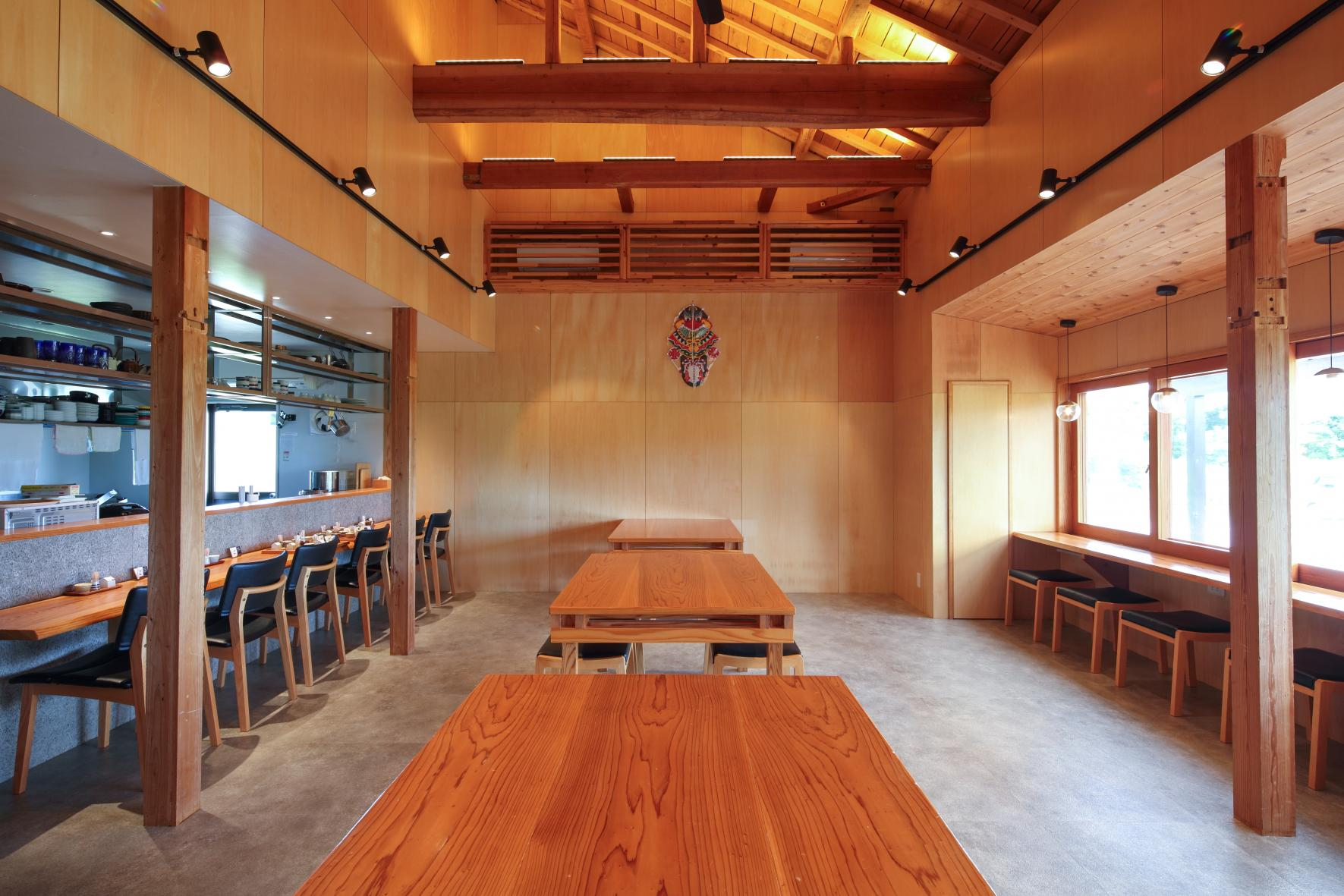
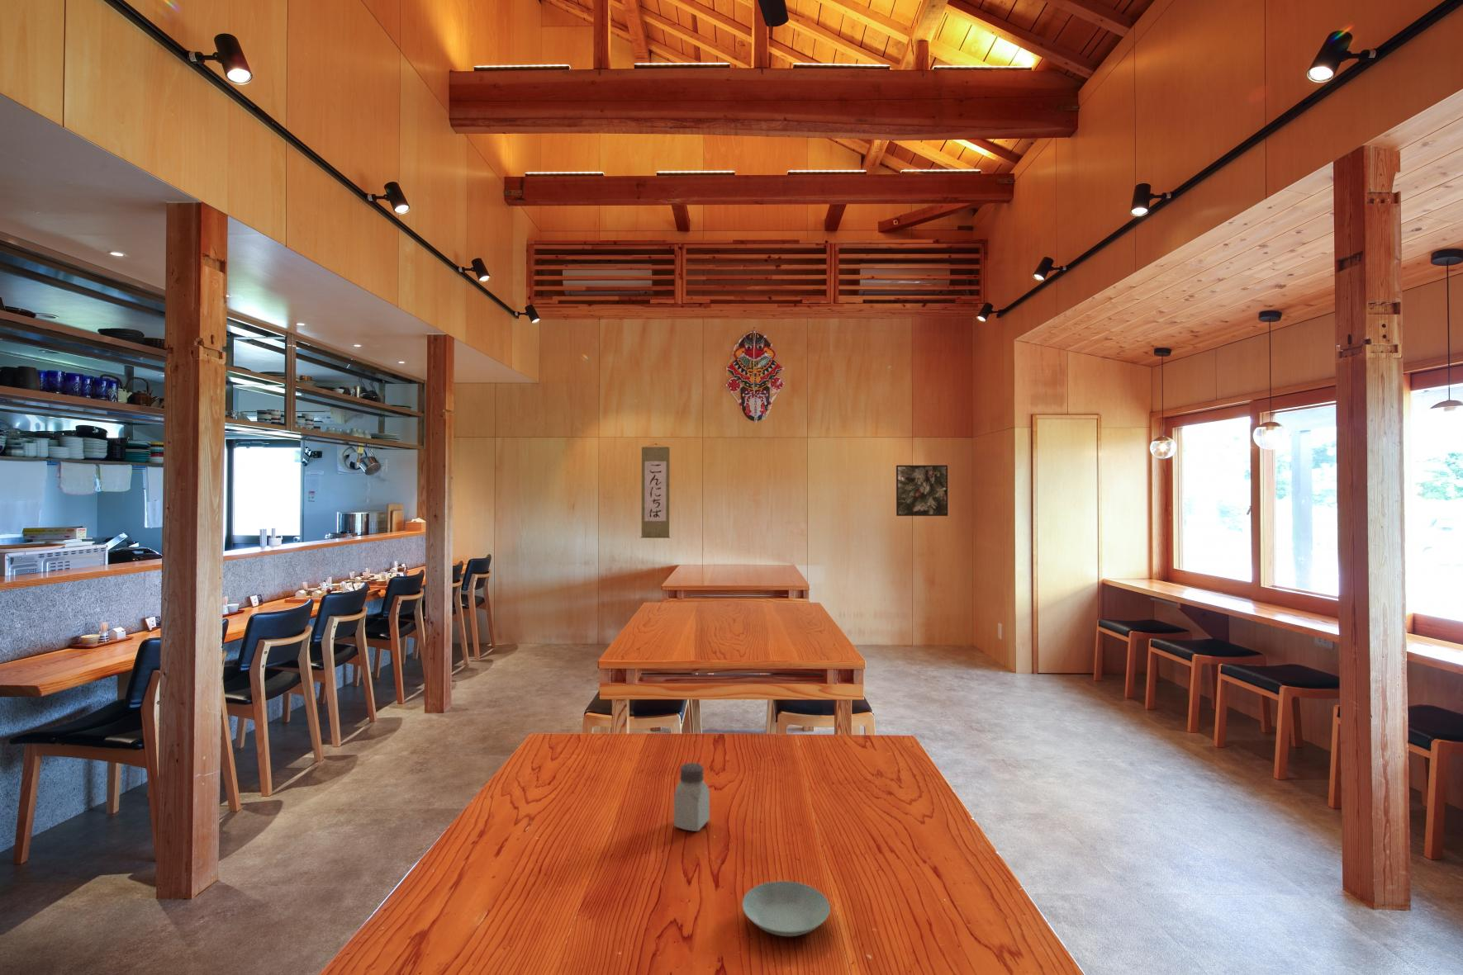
+ saltshaker (691, 795)
+ saucer (786, 912)
+ wall scroll (655, 491)
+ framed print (922, 491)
